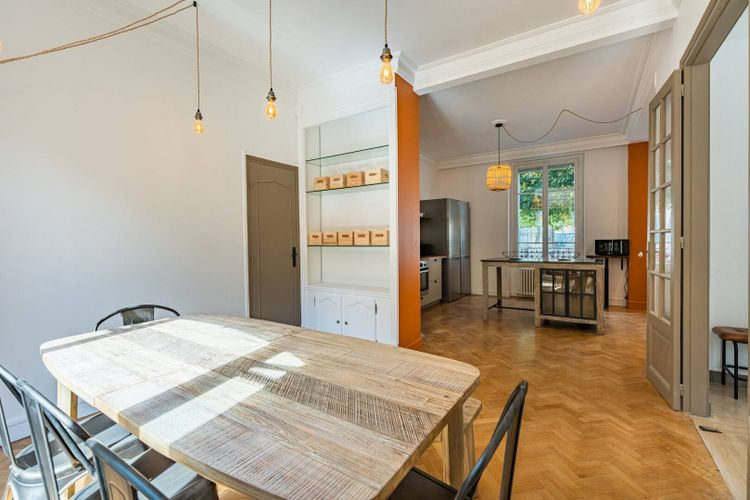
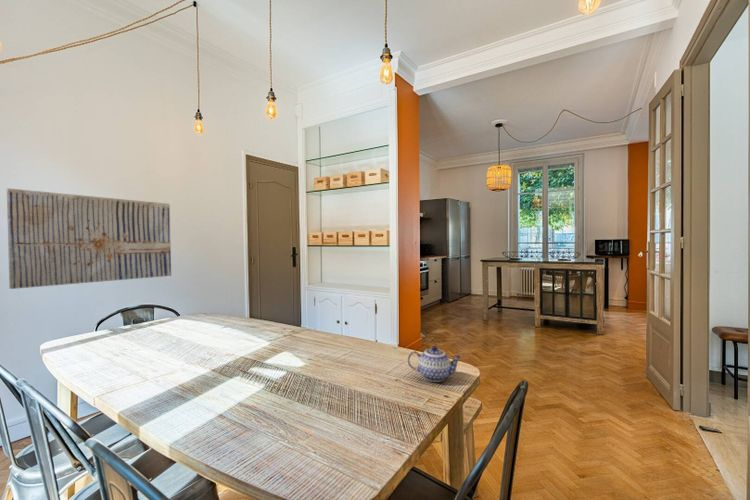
+ teapot (434, 361)
+ wall art (102, 239)
